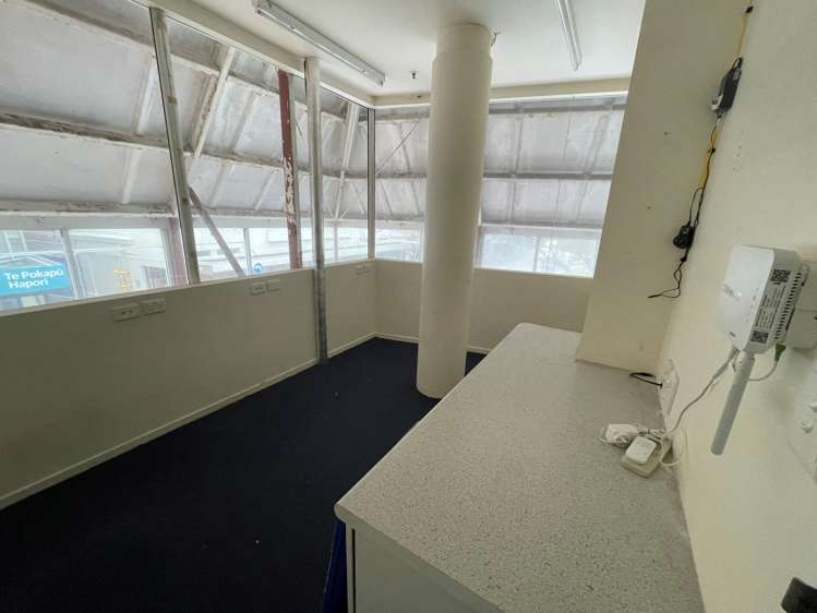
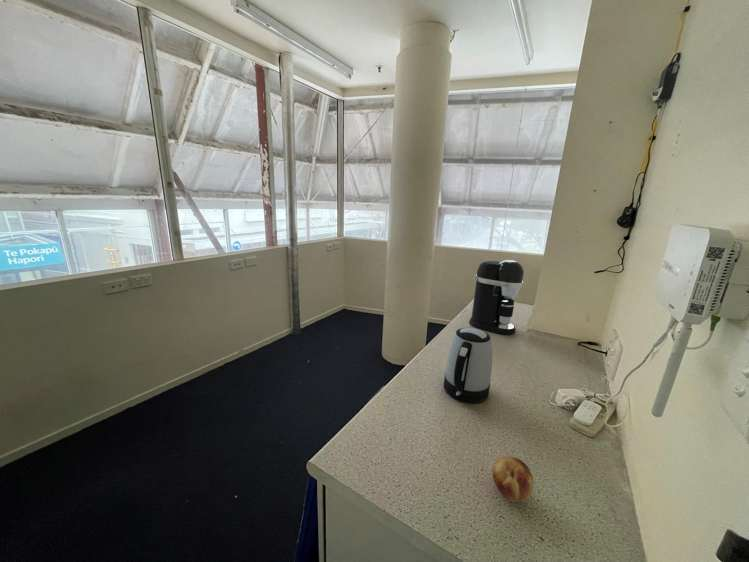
+ kettle (467, 363)
+ coffee maker (496, 294)
+ fruit (512, 478)
